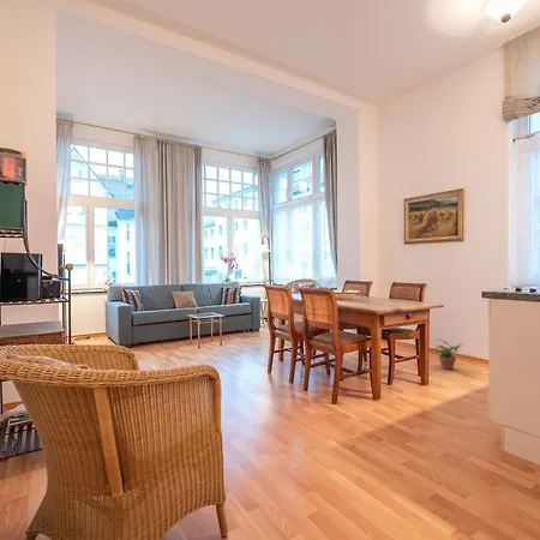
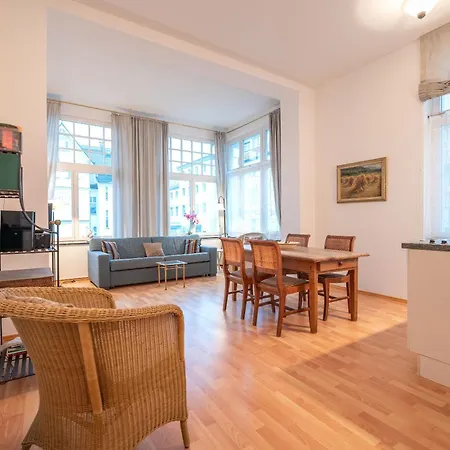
- potted plant (450, 354)
